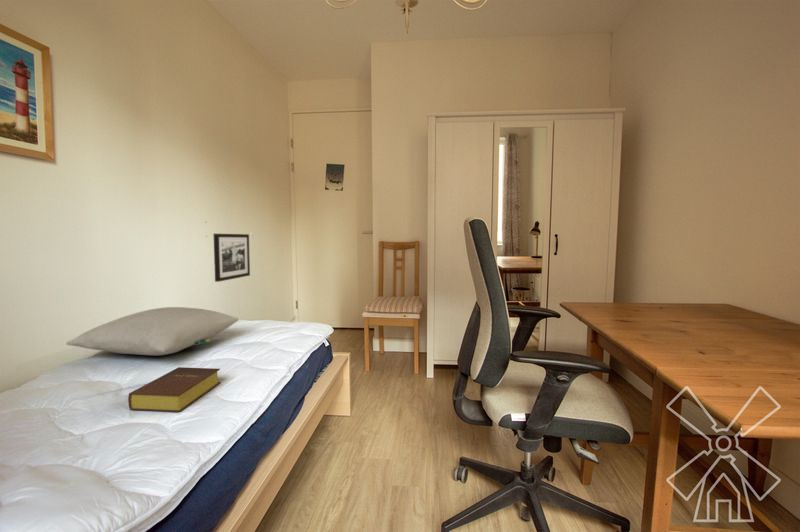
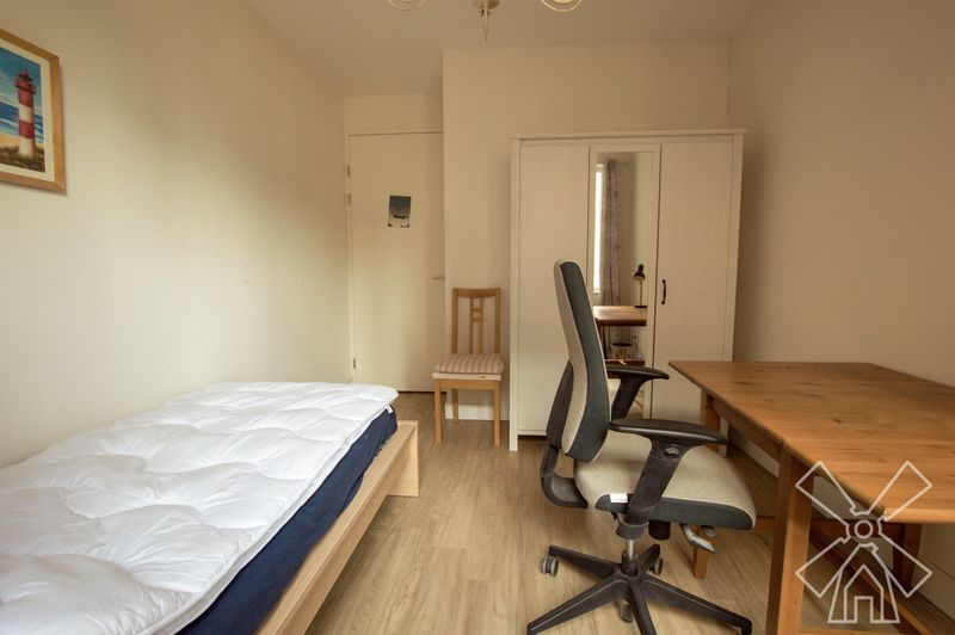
- bible (178, 387)
- picture frame (233, 256)
- pillow (162, 329)
